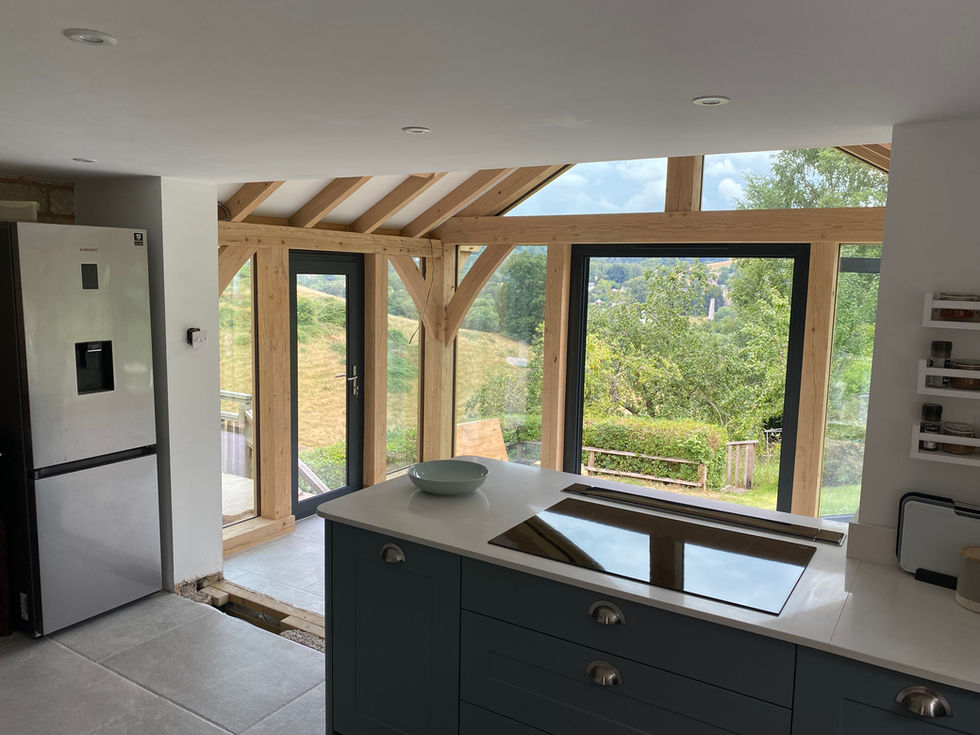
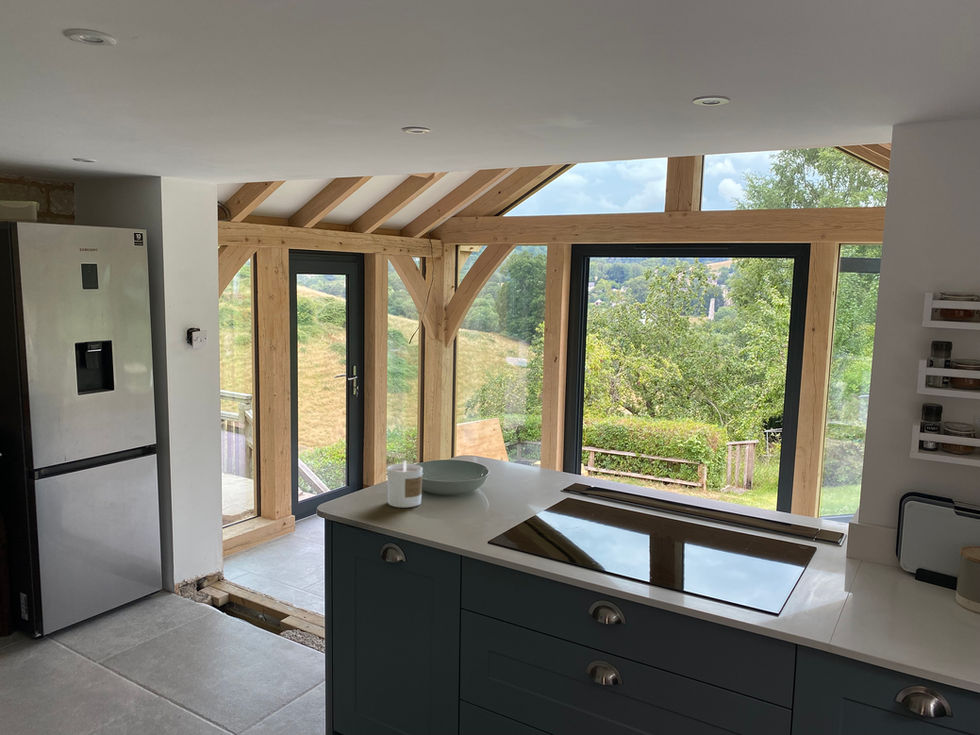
+ candle (404, 481)
